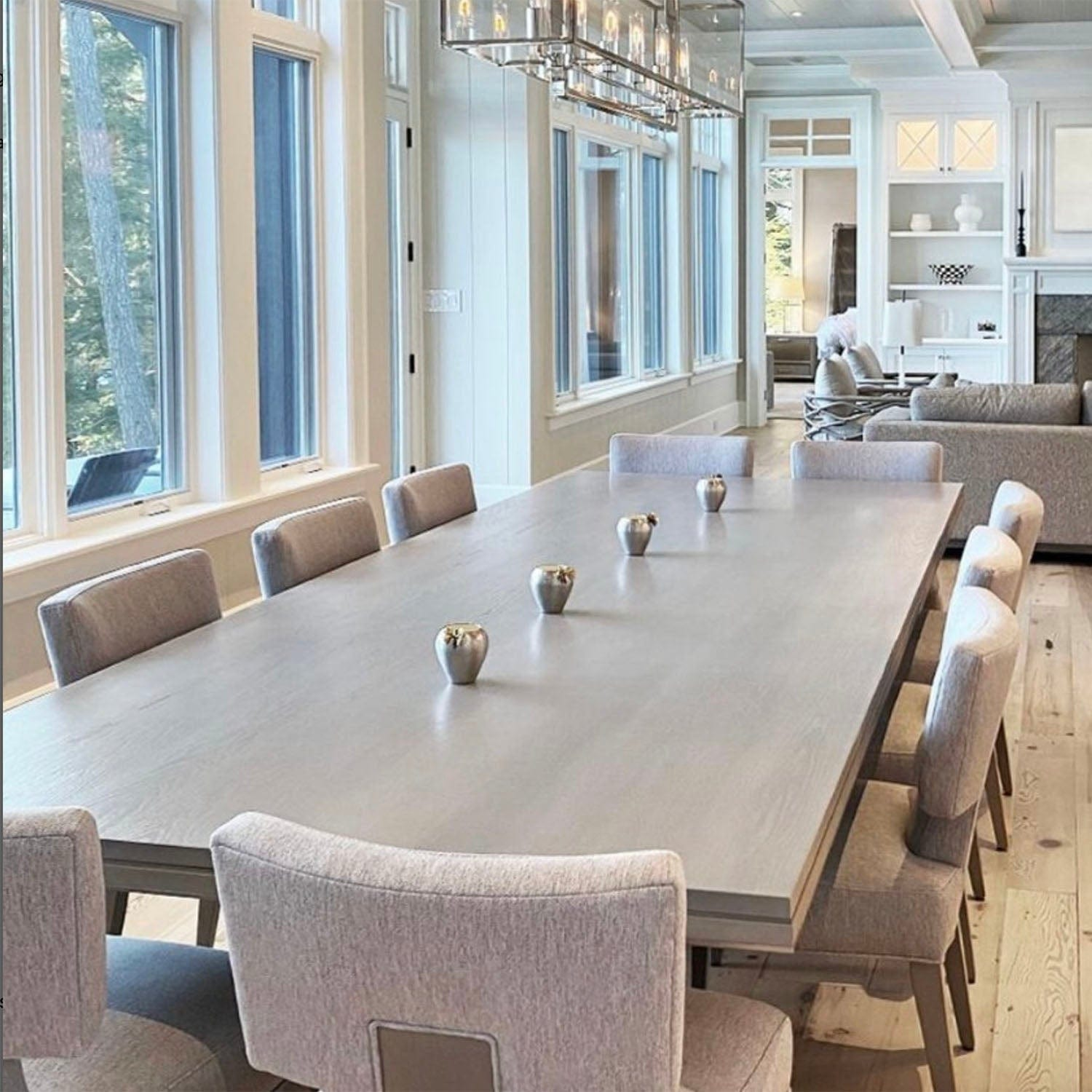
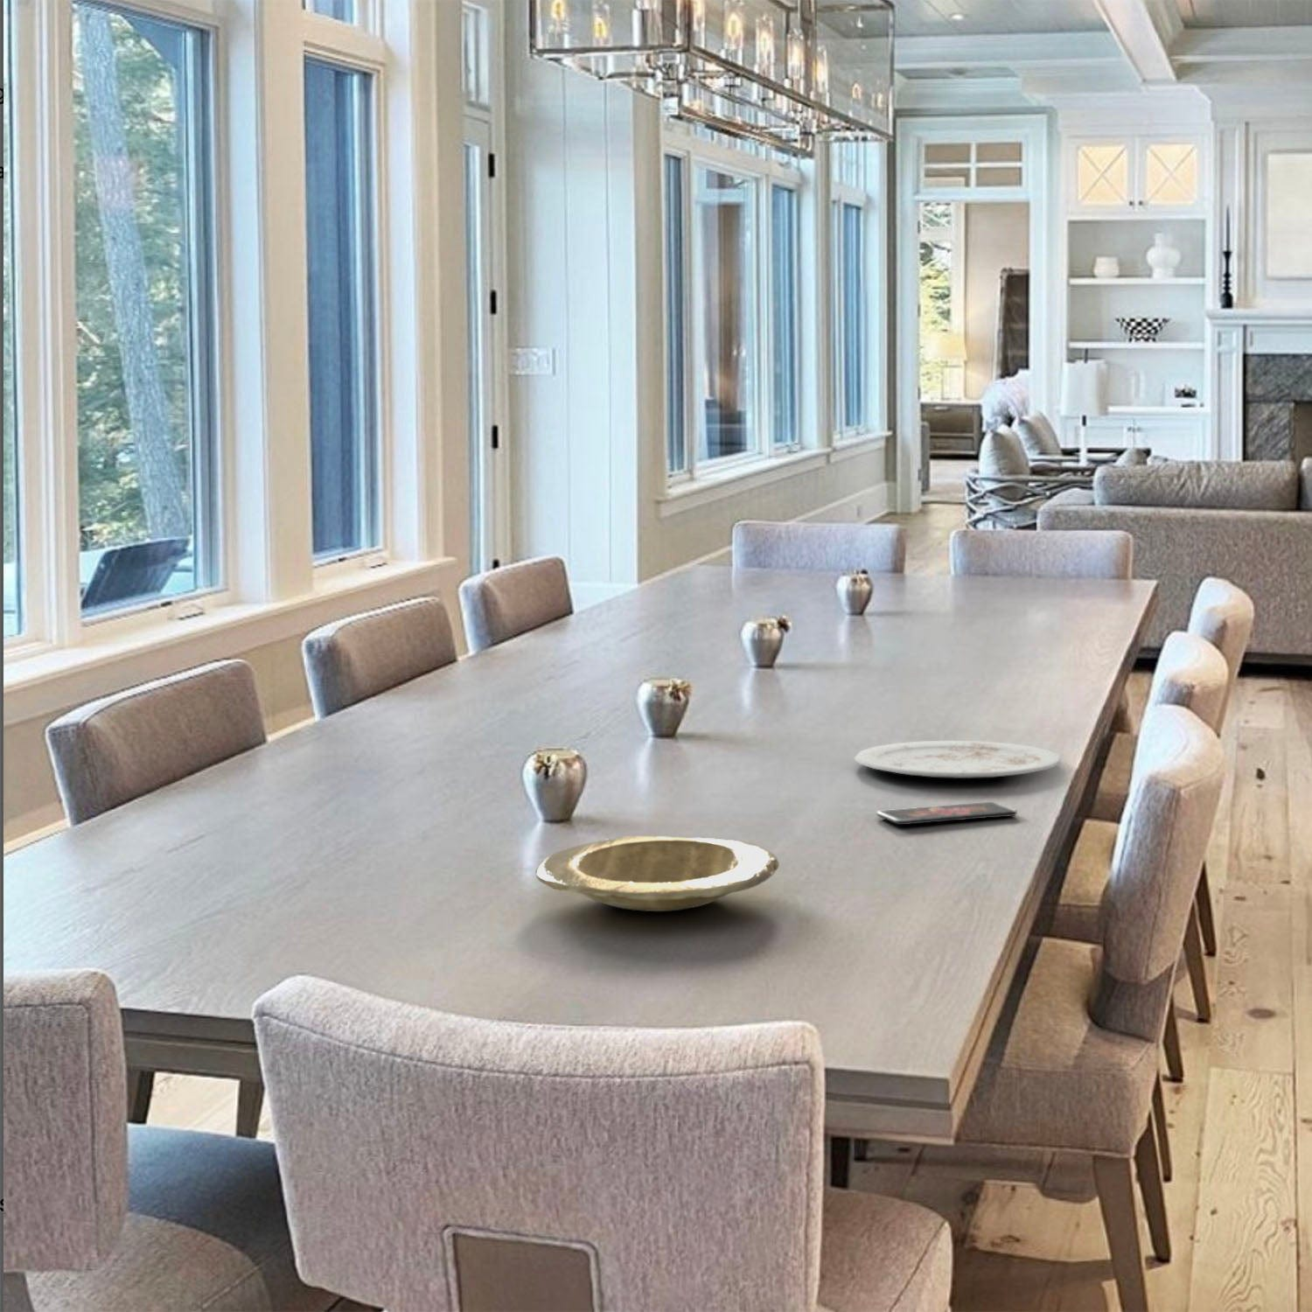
+ plate (655, 878)
+ smartphone (947, 813)
+ plate (956, 761)
